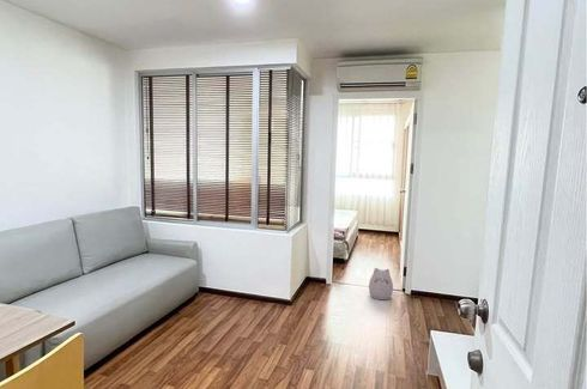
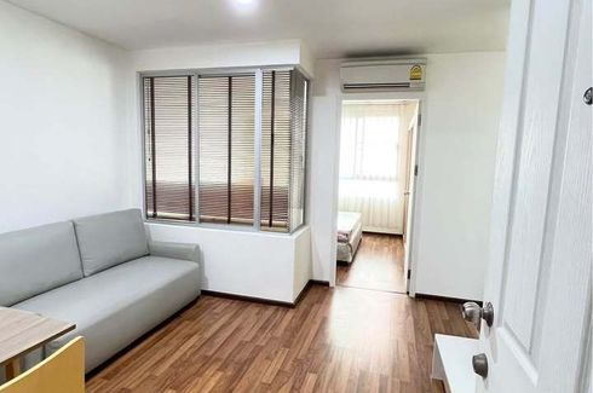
- plush toy (381, 281)
